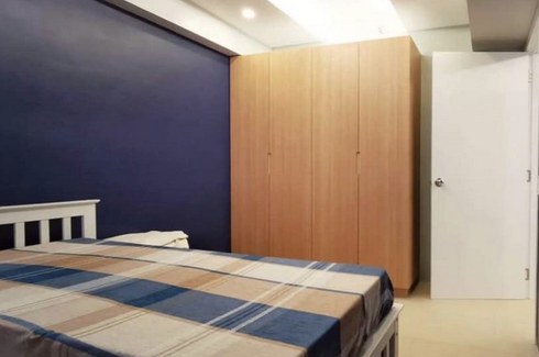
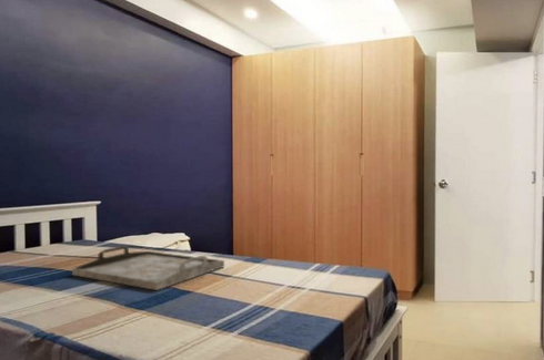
+ serving tray (151, 261)
